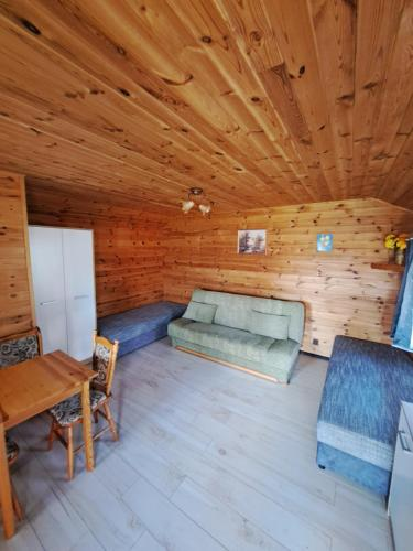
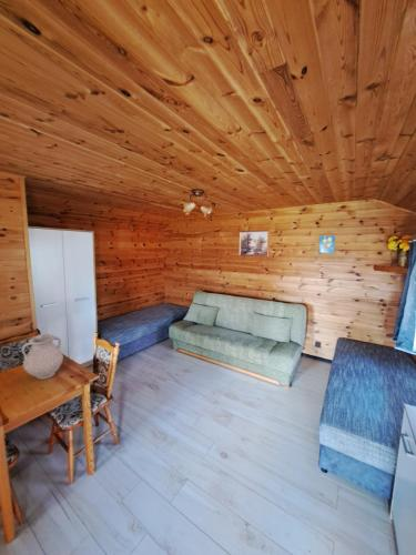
+ vase (43, 356)
